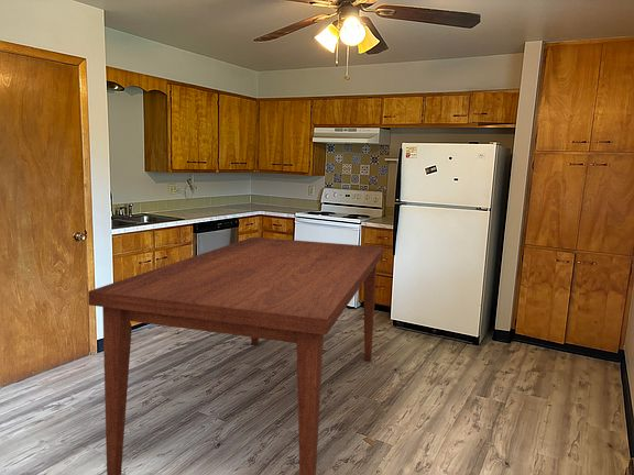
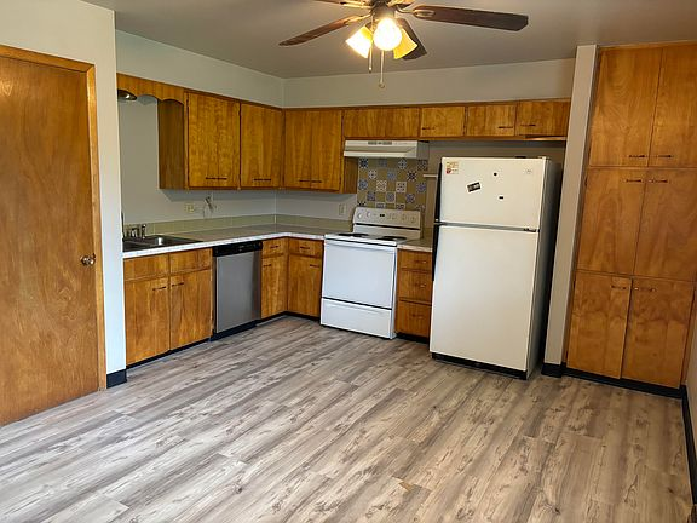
- dining table (274, 335)
